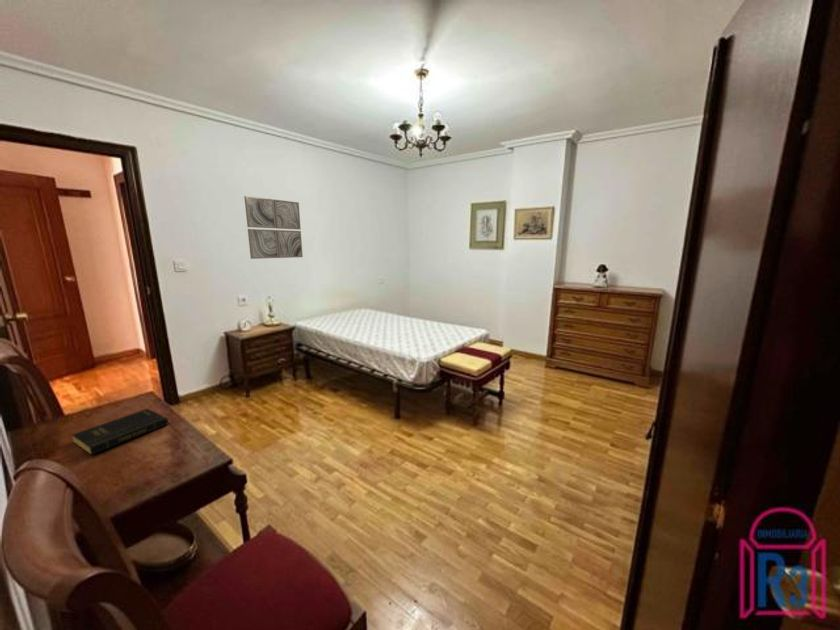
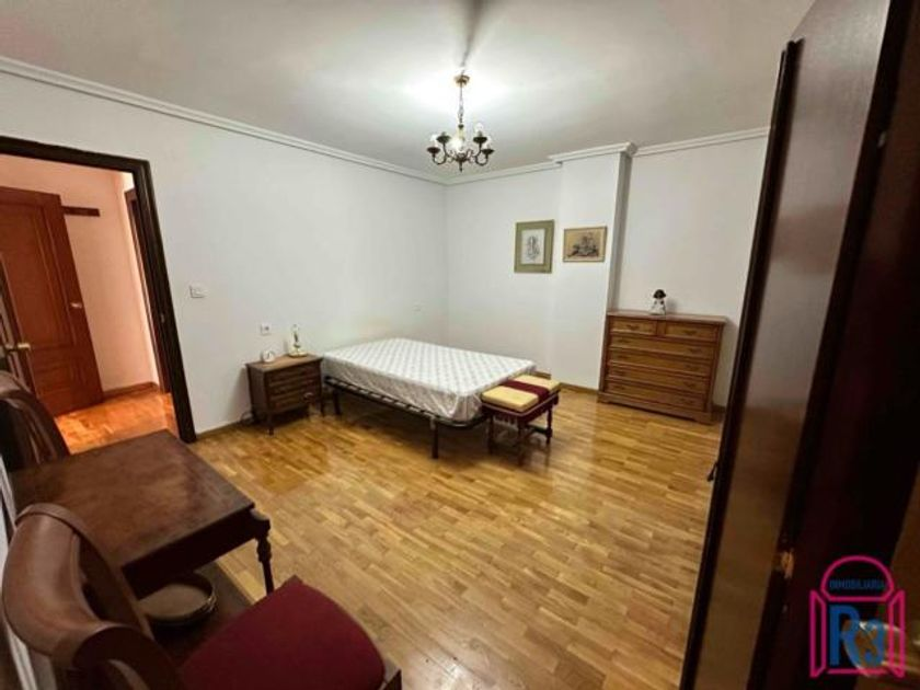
- wall art (276, 228)
- book (124, 428)
